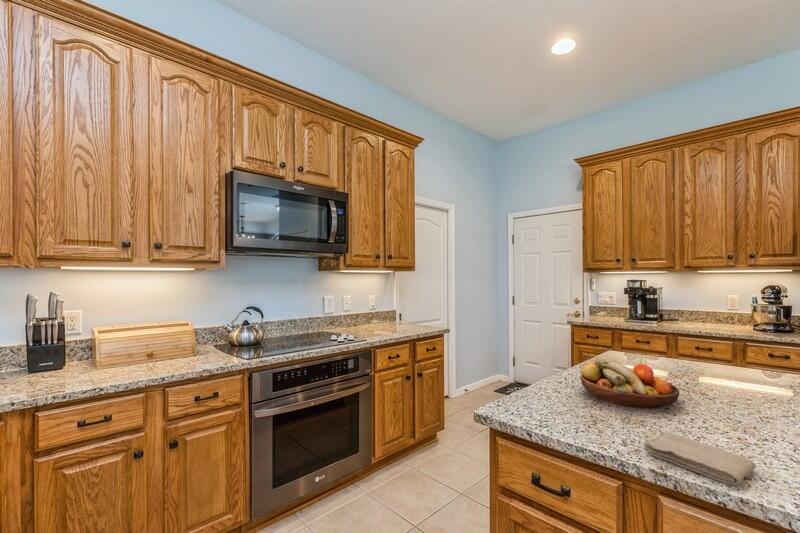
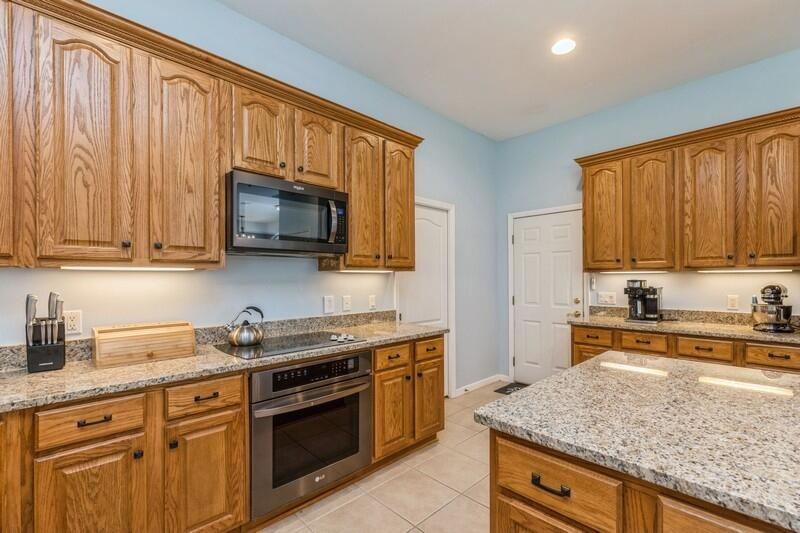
- washcloth (696, 454)
- fruit bowl (627, 378)
